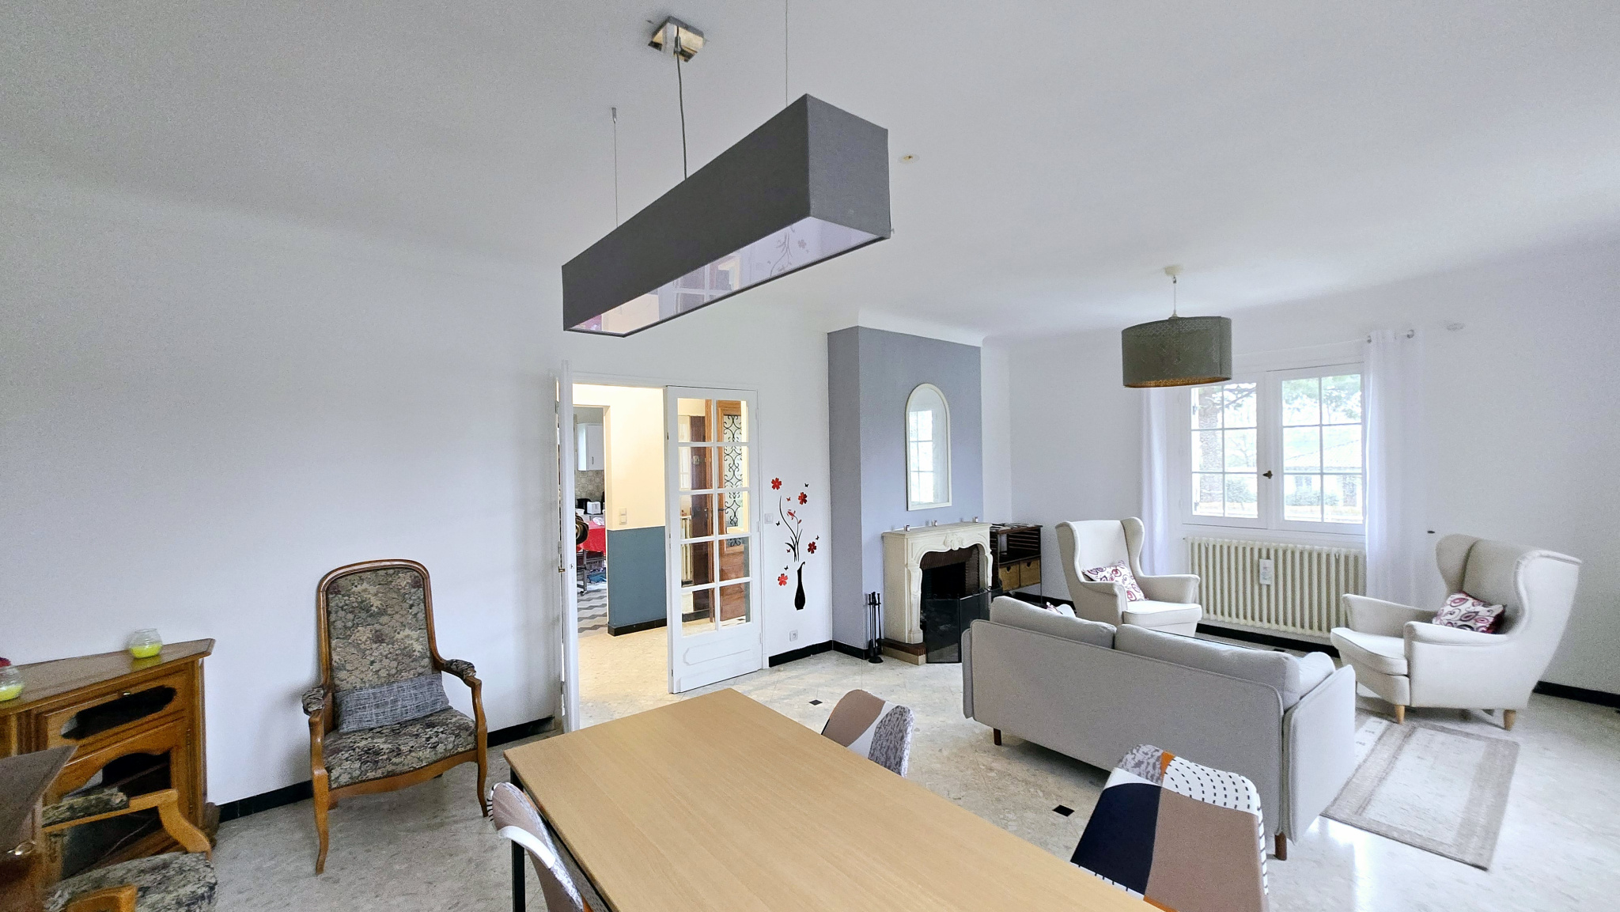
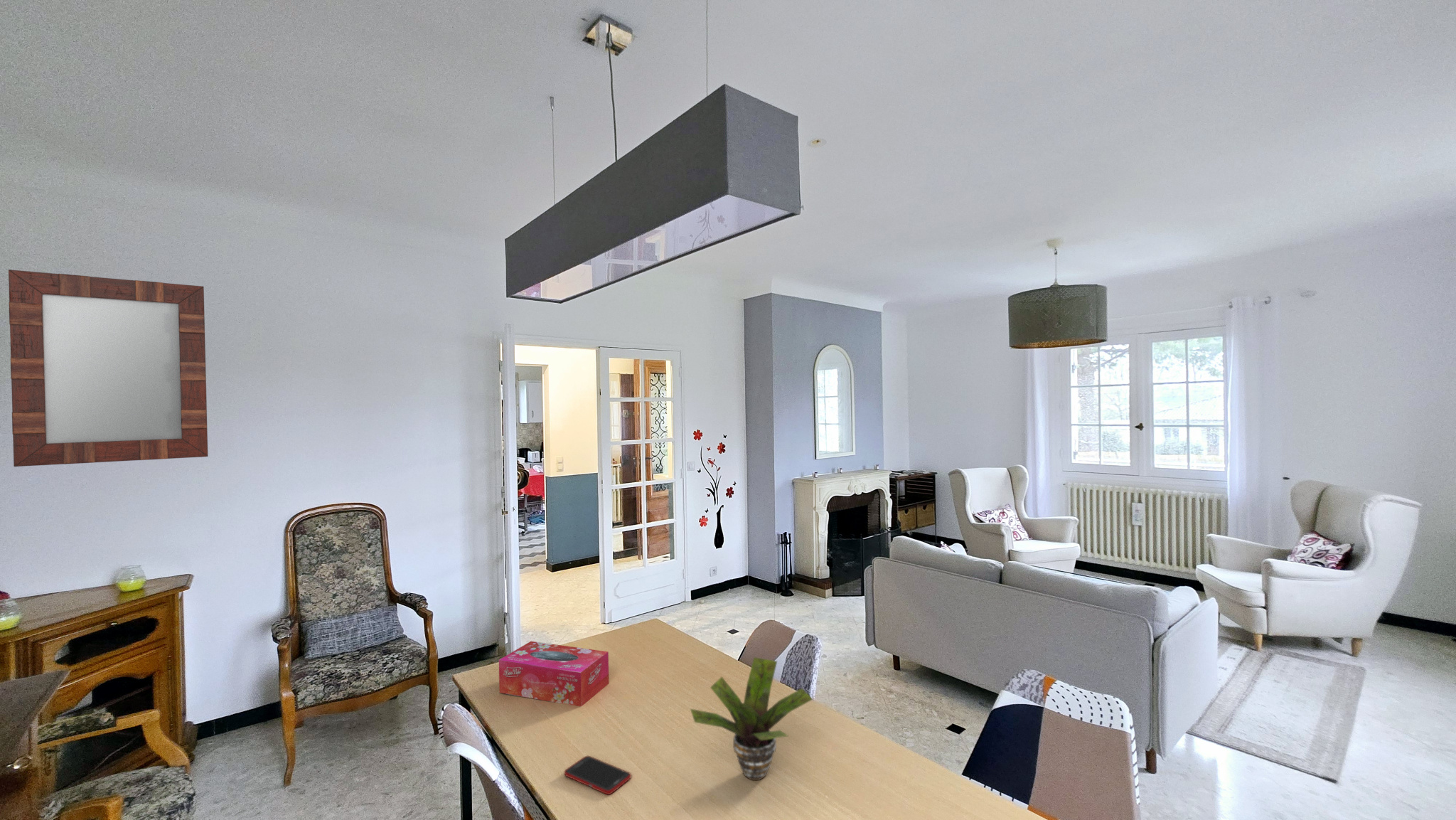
+ potted plant (751, 724)
+ tissue box (555, 671)
+ cell phone (597, 774)
+ home mirror (115, 370)
